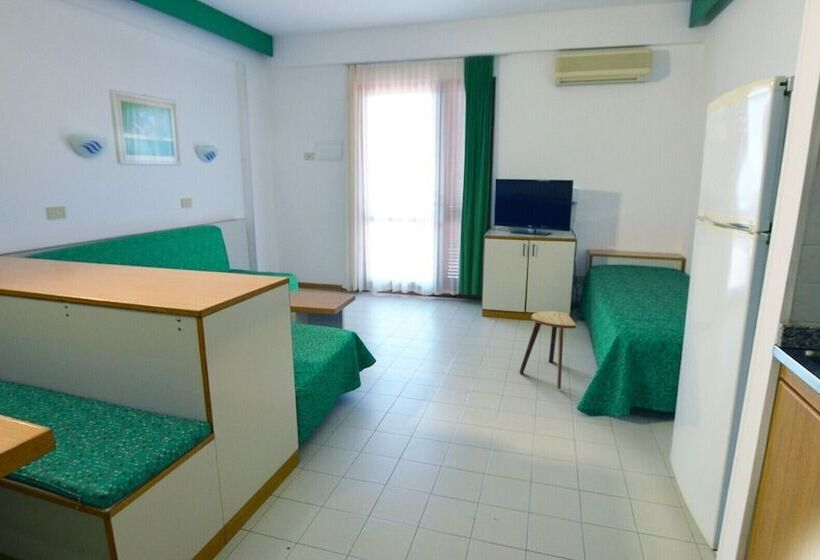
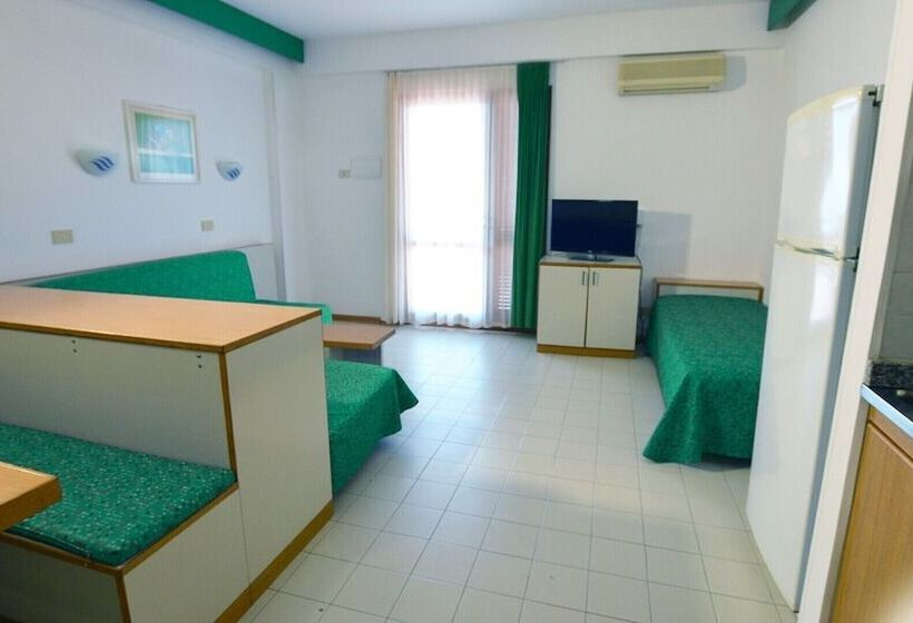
- stool (550, 345)
